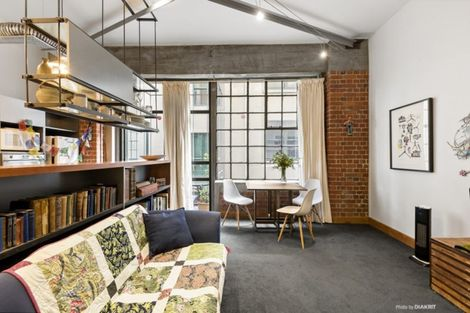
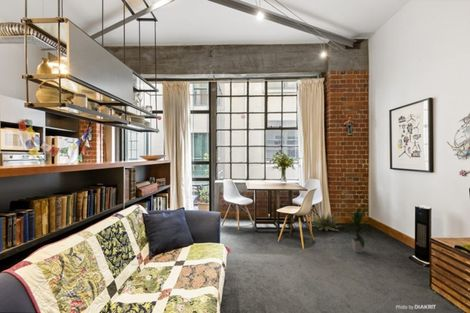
+ decorative plant (323, 218)
+ indoor plant (357, 229)
